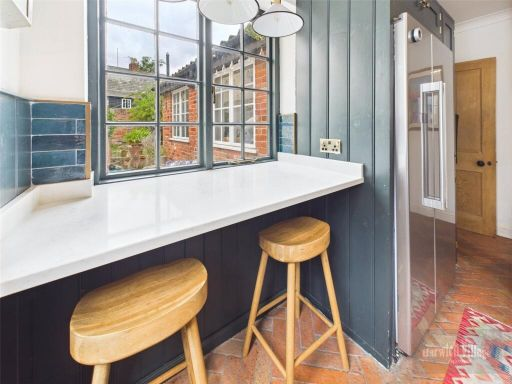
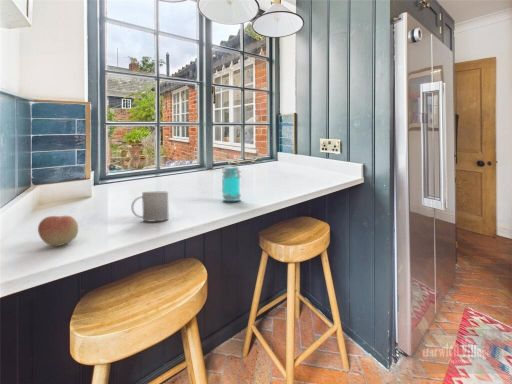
+ apple (58, 230)
+ mug (150, 206)
+ jar (231, 183)
